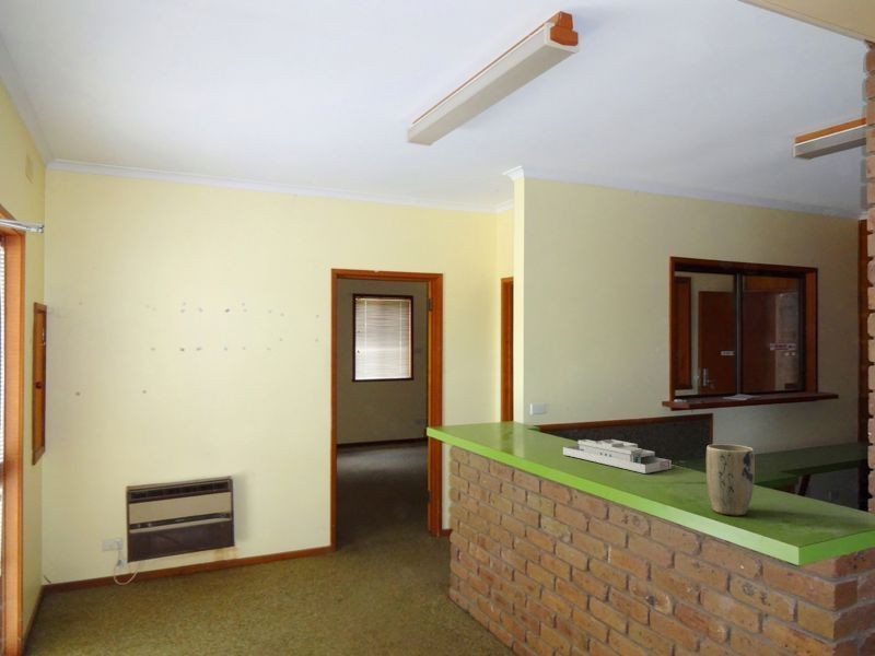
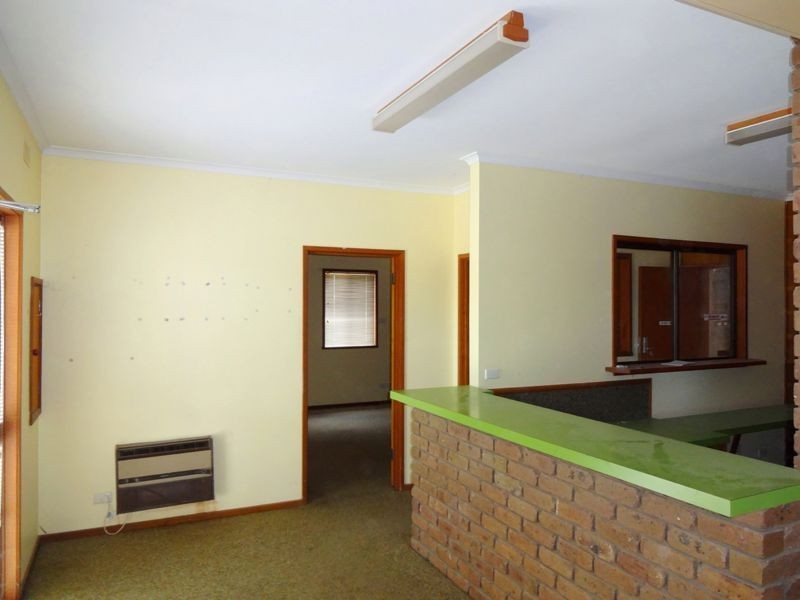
- desk organizer (614, 450)
- plant pot (730, 479)
